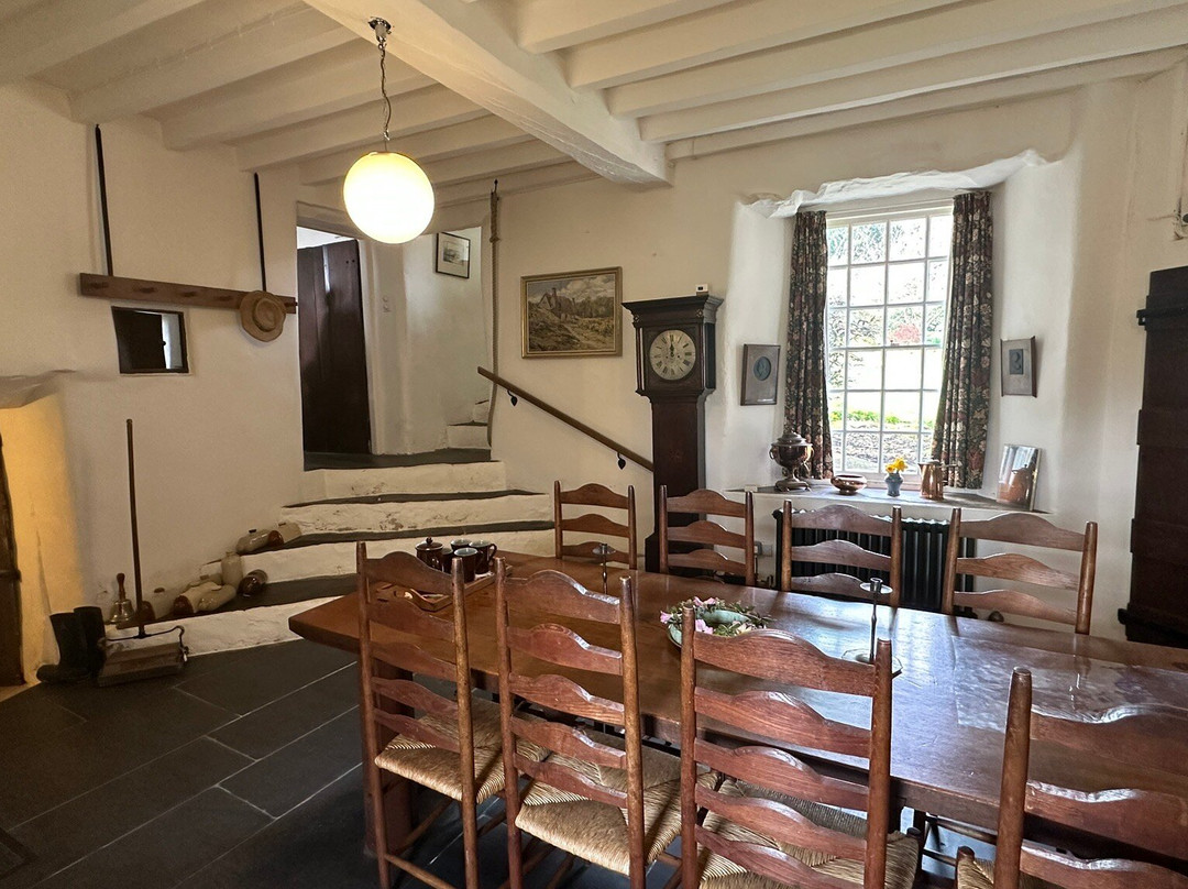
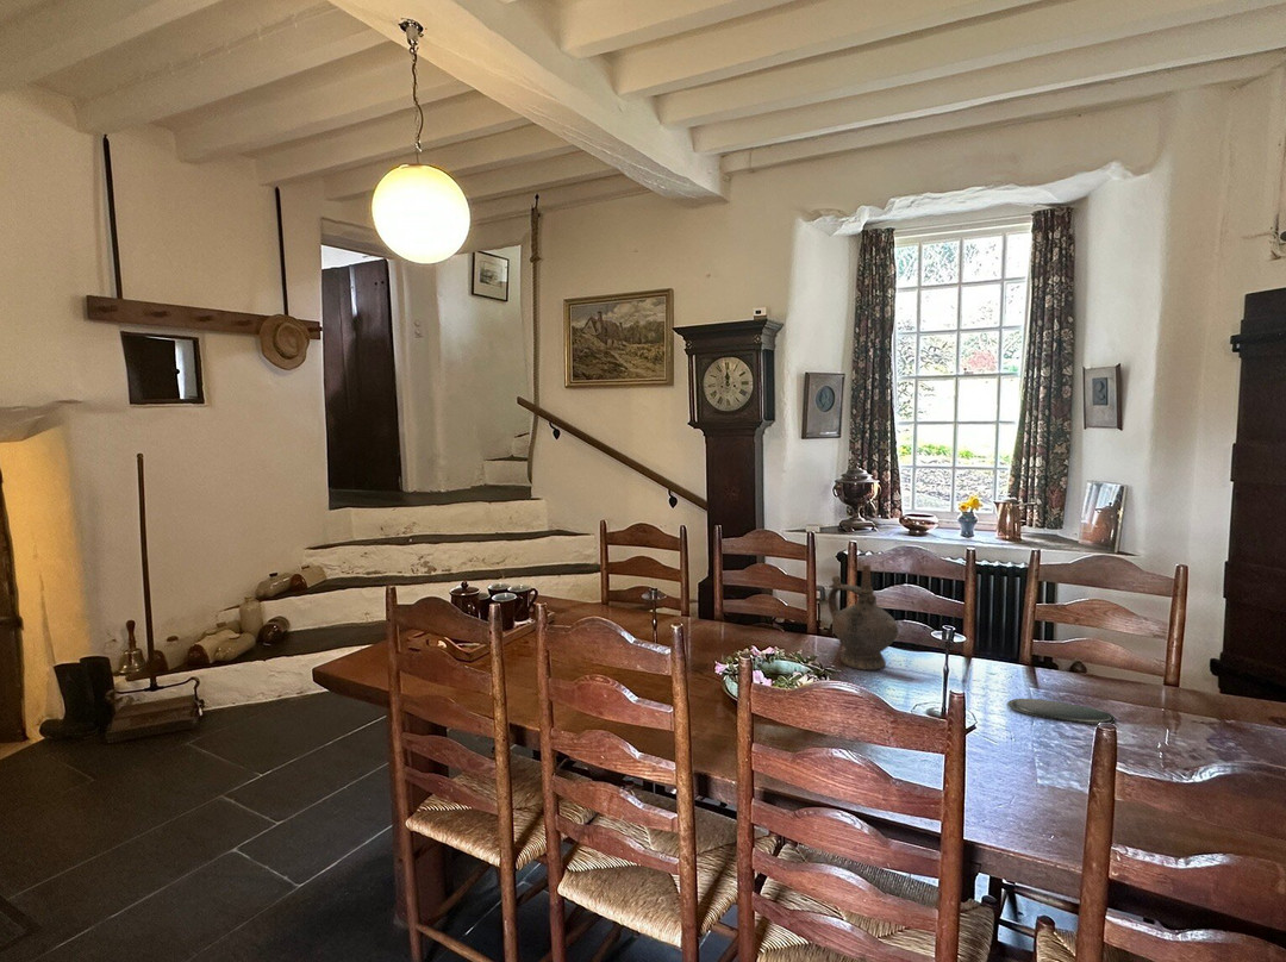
+ oval tray (1060, 711)
+ ceremonial vessel (861, 613)
